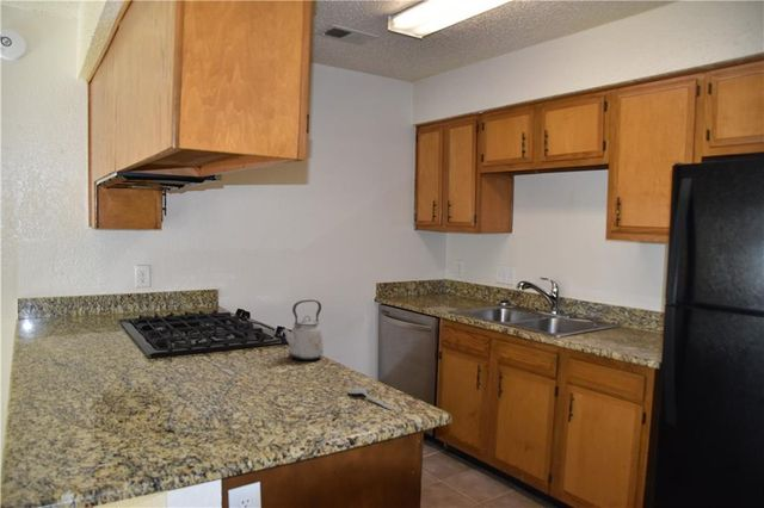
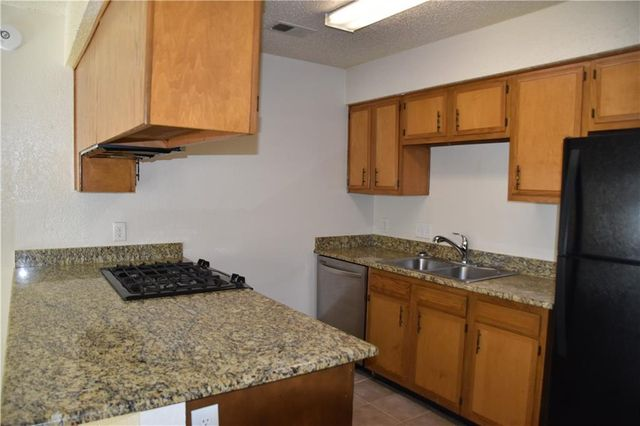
- spoon (370, 396)
- kettle (301, 329)
